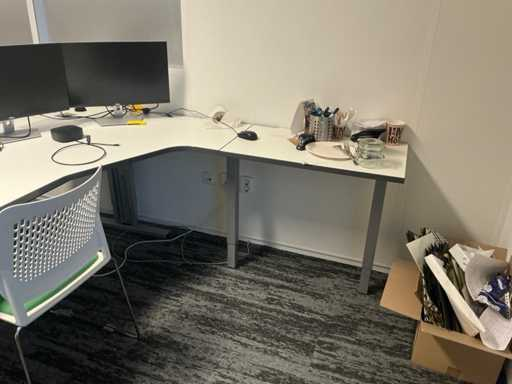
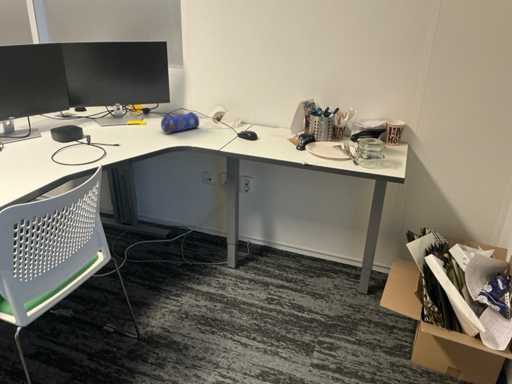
+ pencil case (180, 121)
